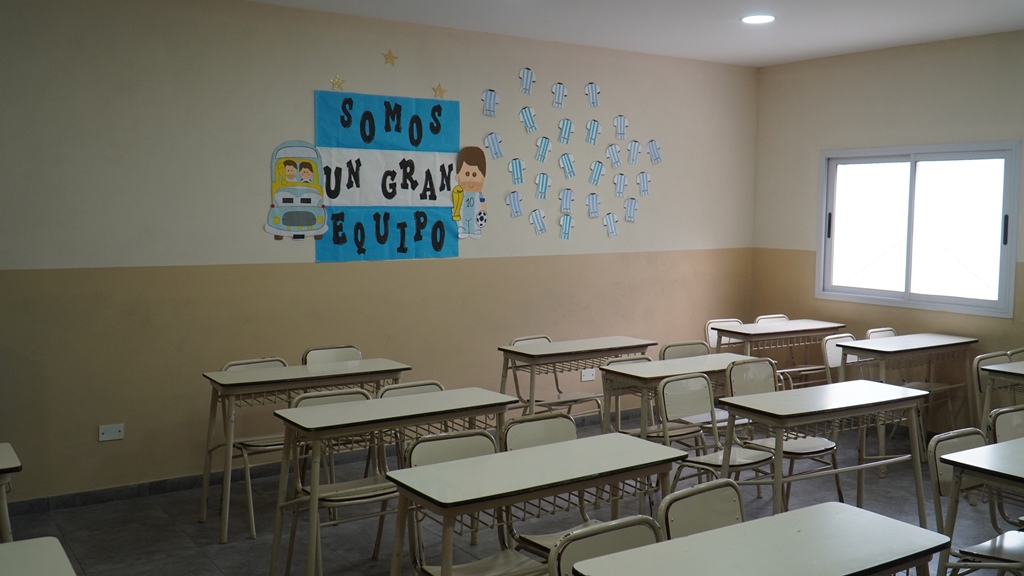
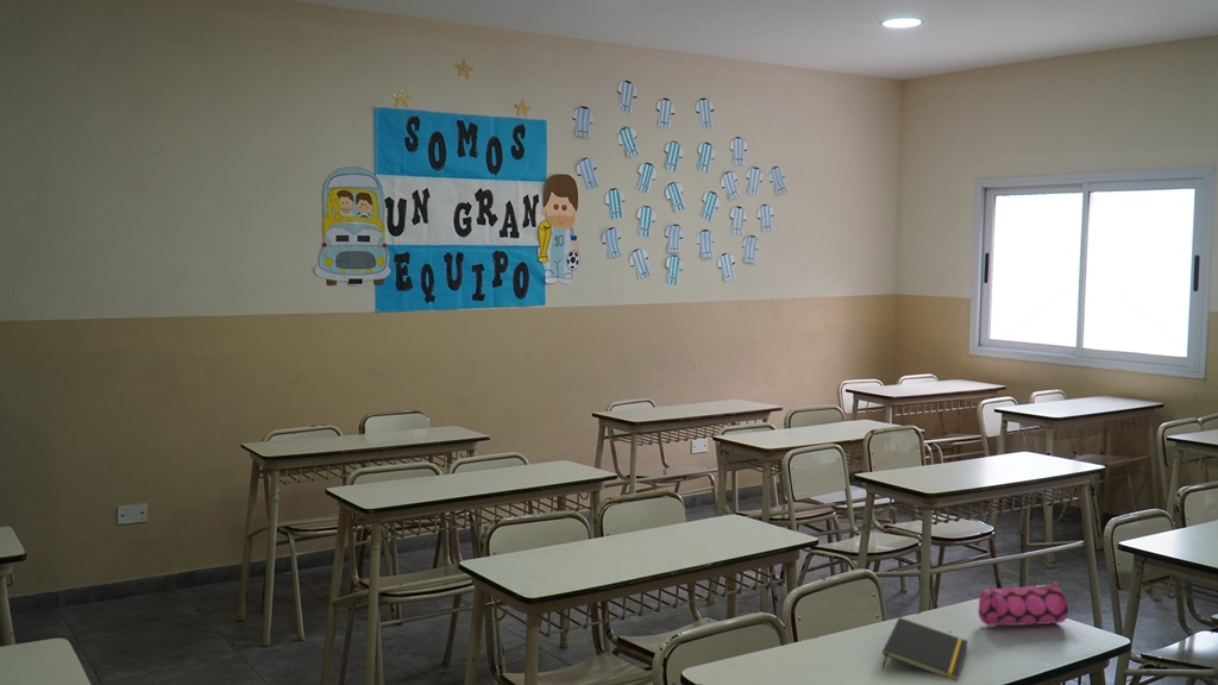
+ notepad (925, 647)
+ pencil case (1022, 604)
